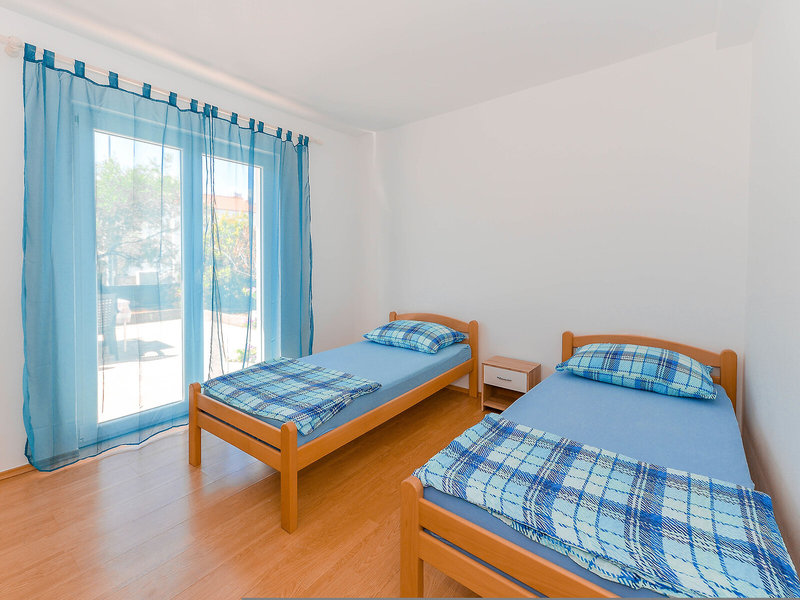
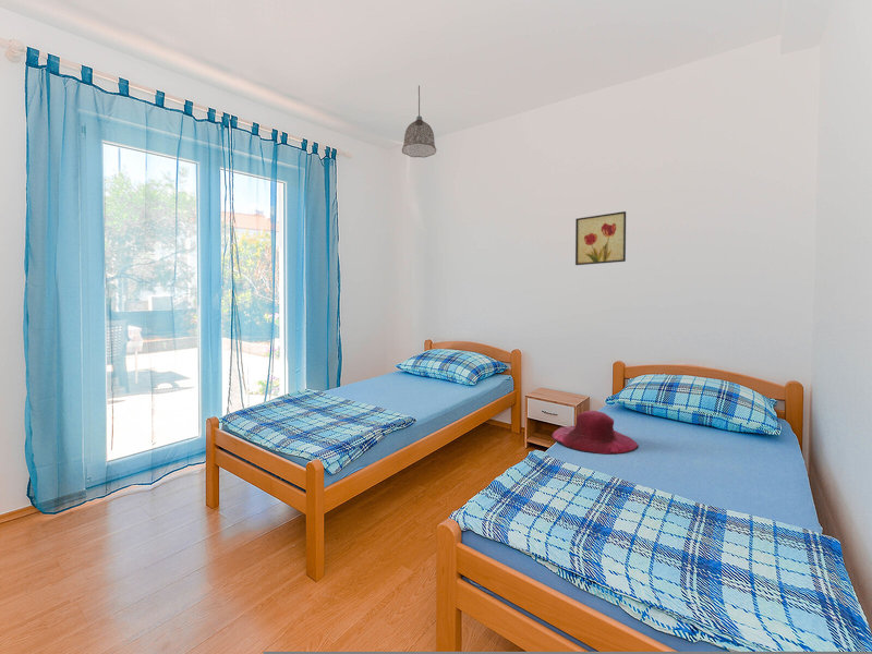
+ pendant lamp (419, 118)
+ hat (593, 425)
+ wall art (600, 239)
